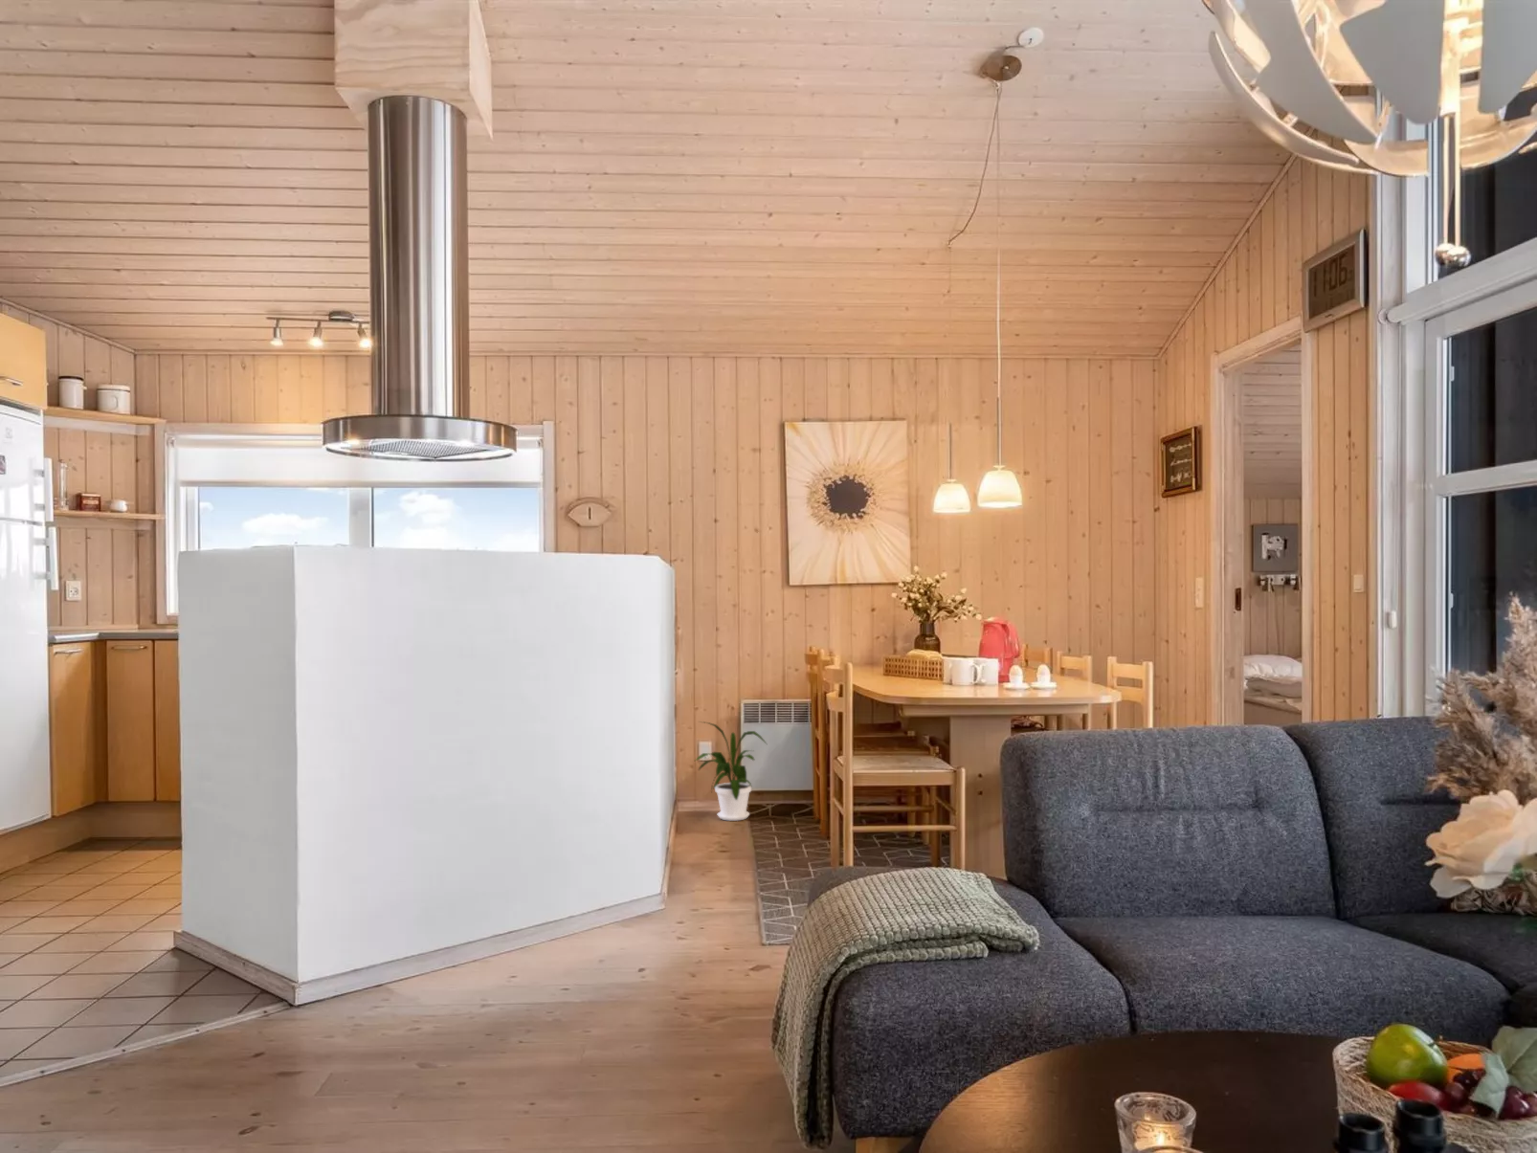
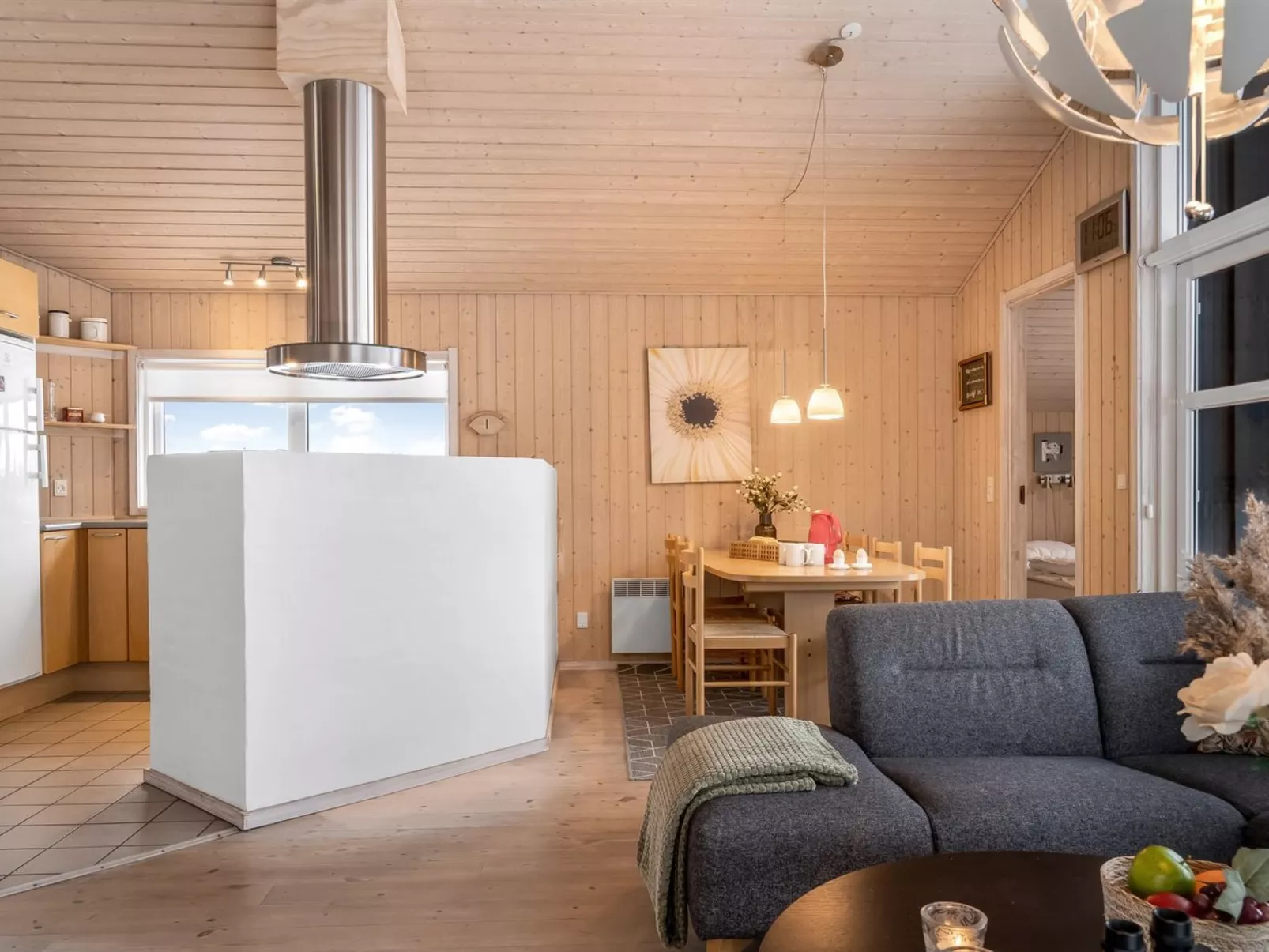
- house plant (730, 769)
